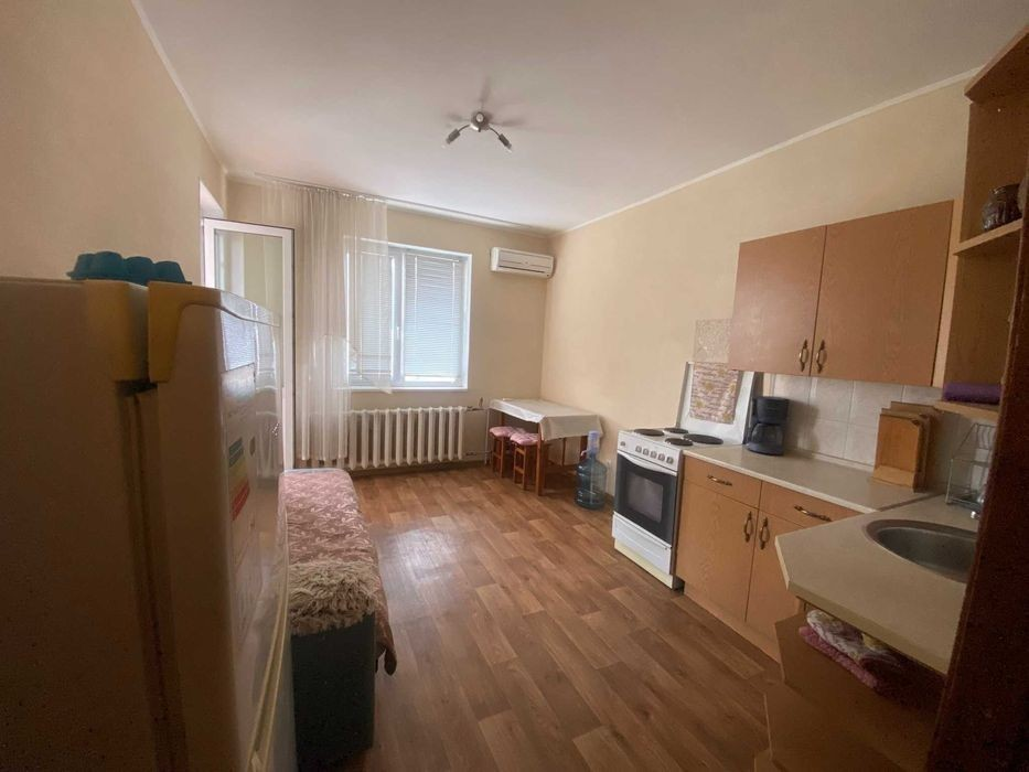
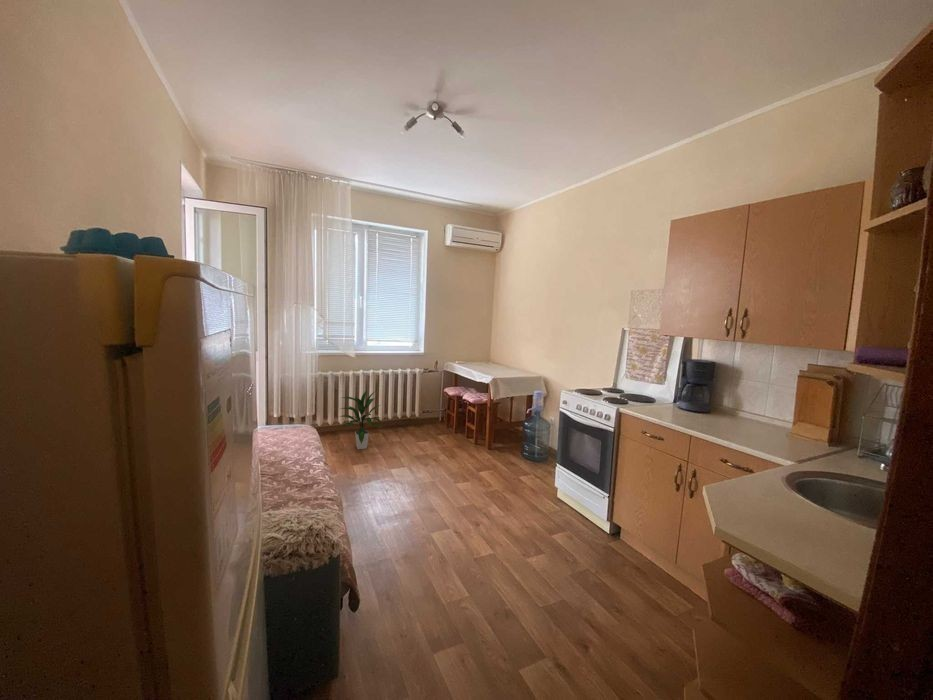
+ indoor plant (361, 419)
